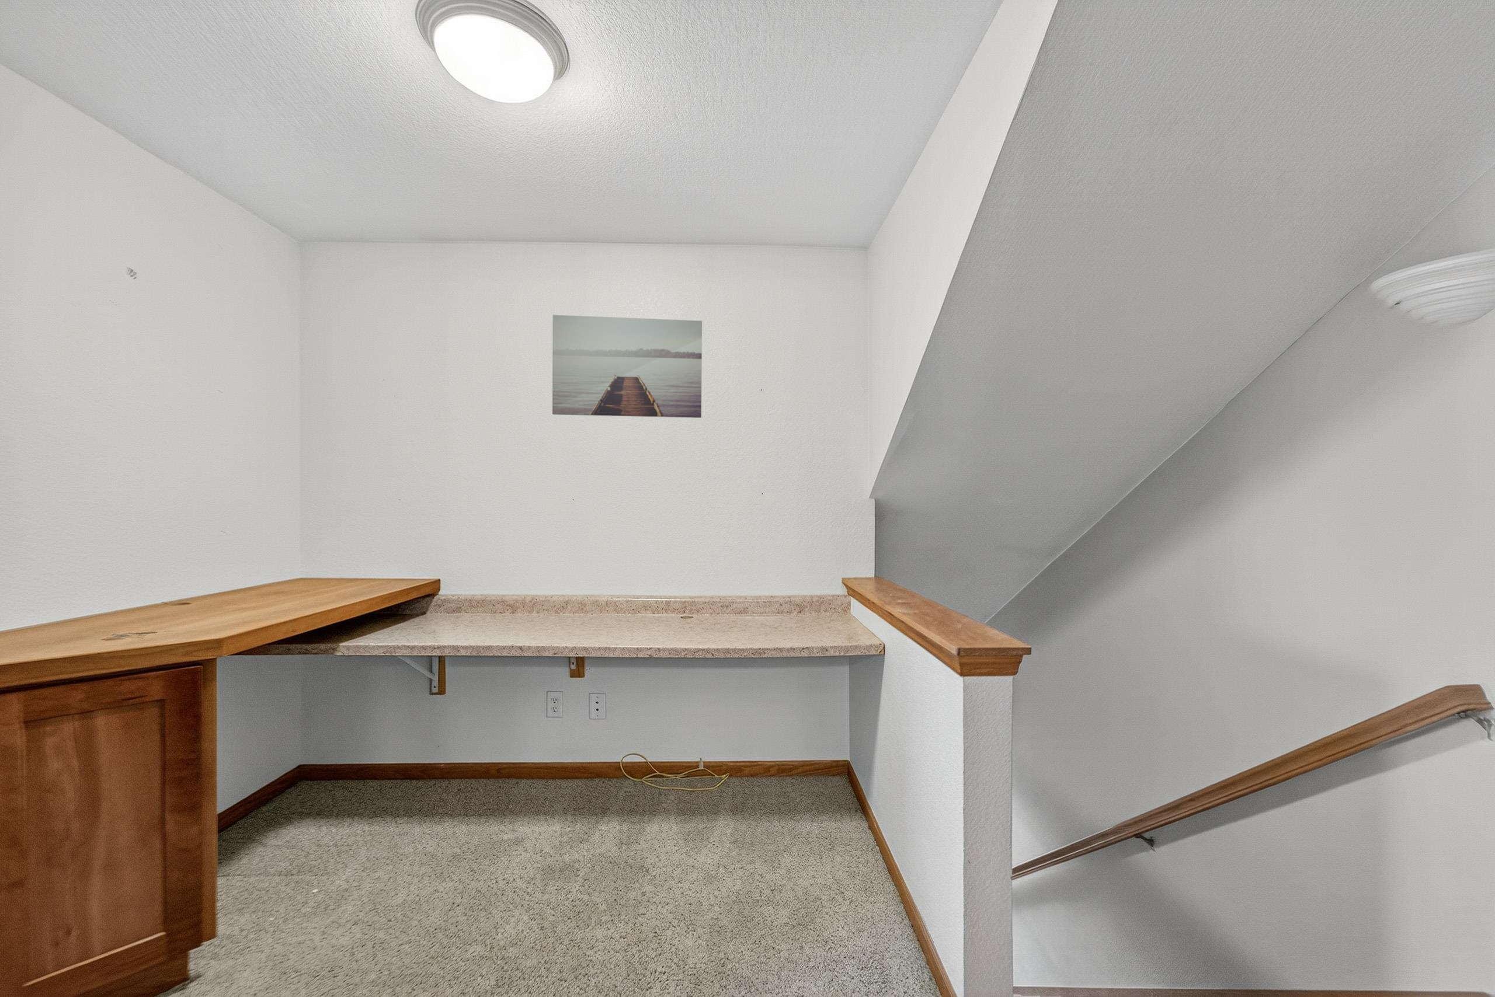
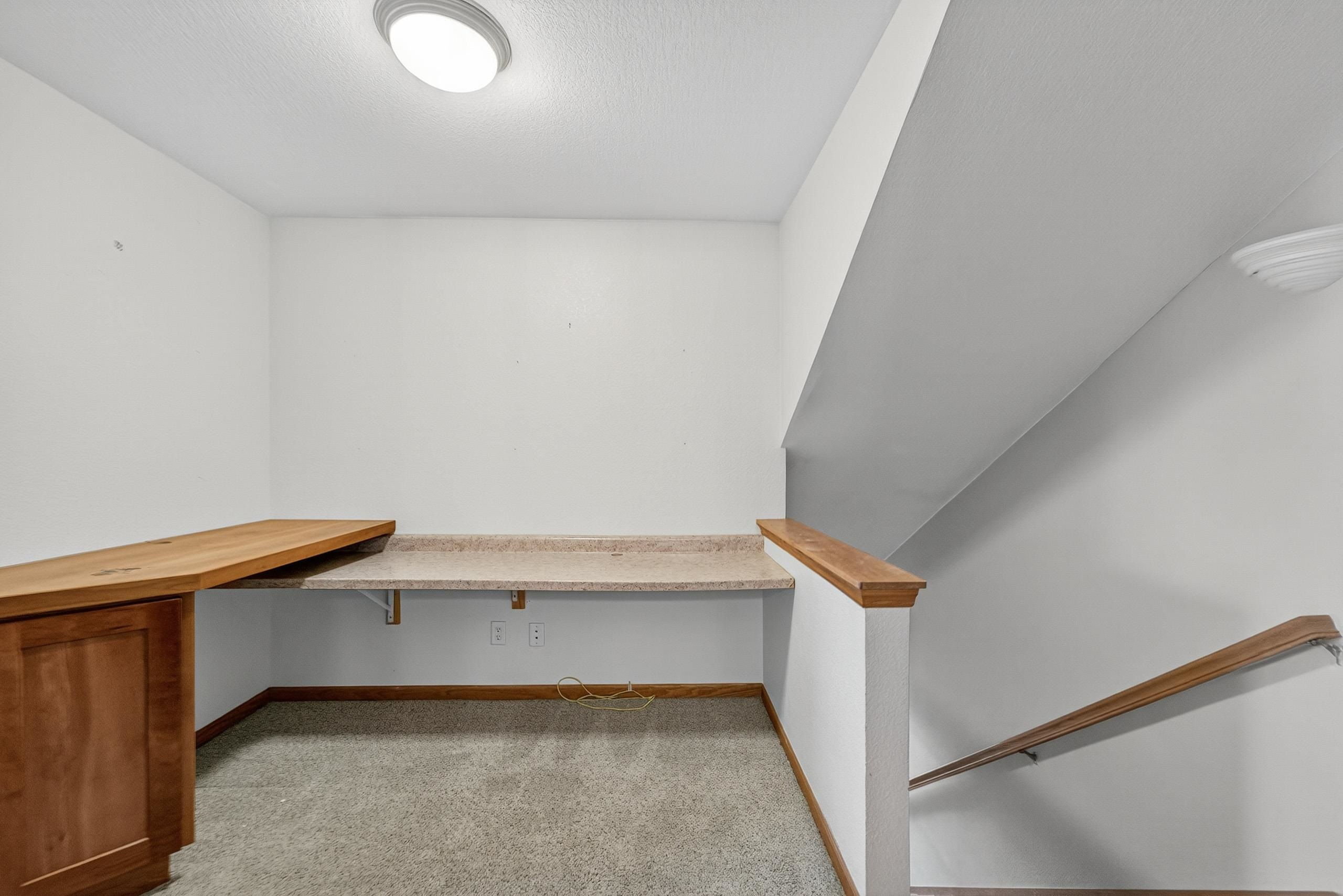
- wall art (628, 367)
